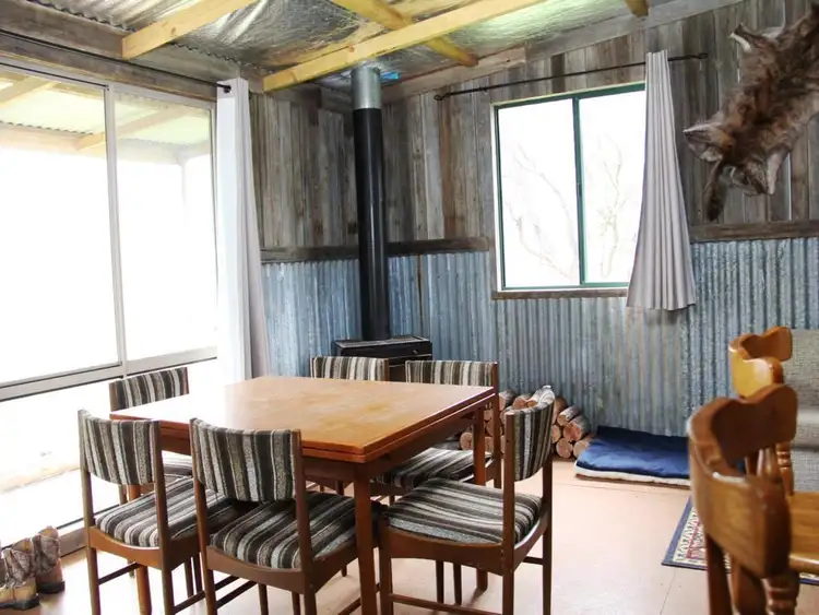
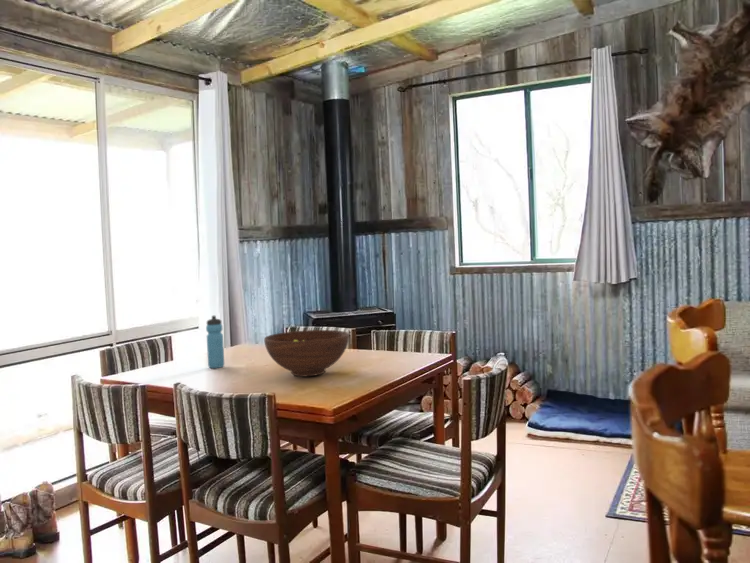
+ fruit bowl (307, 354)
+ water bottle (215, 341)
